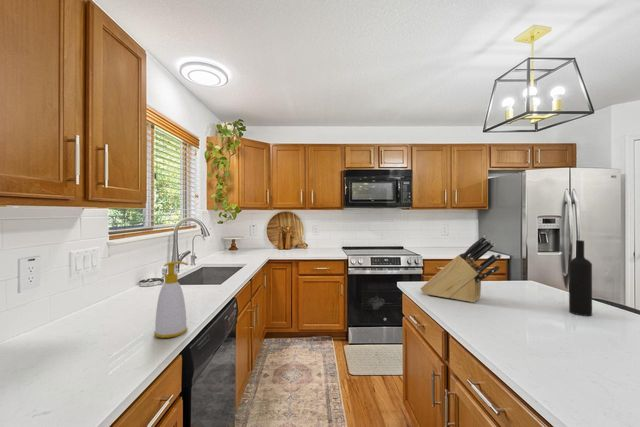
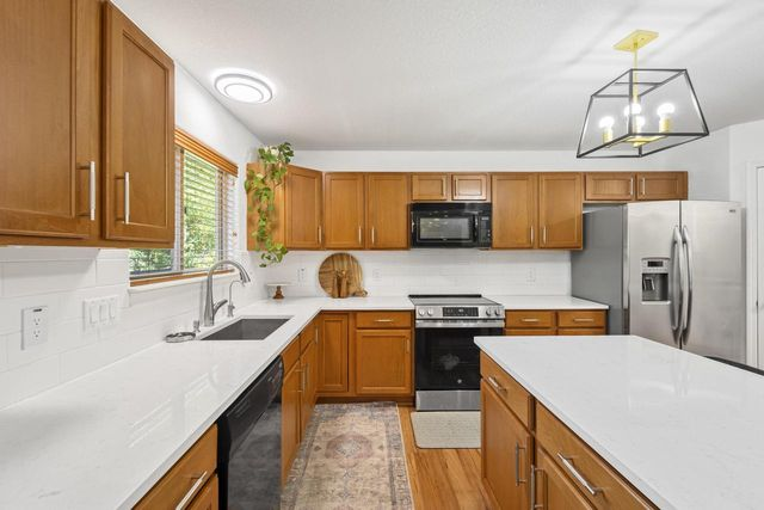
- soap bottle (171, 297)
- wine bottle (580, 276)
- knife block (459, 266)
